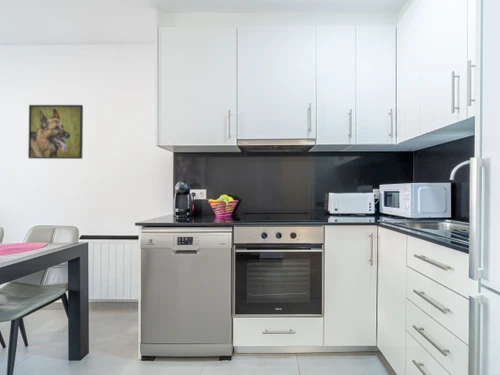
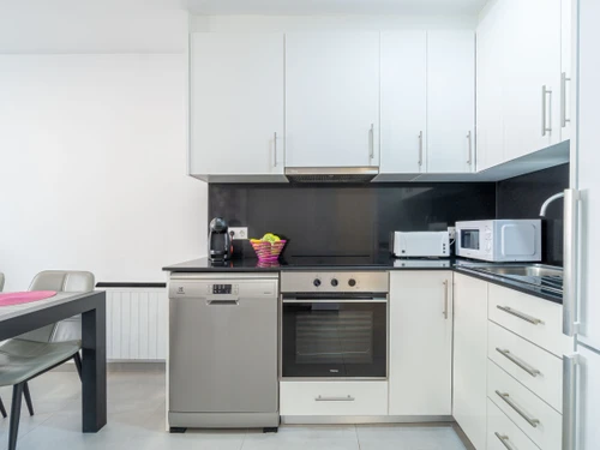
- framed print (55, 131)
